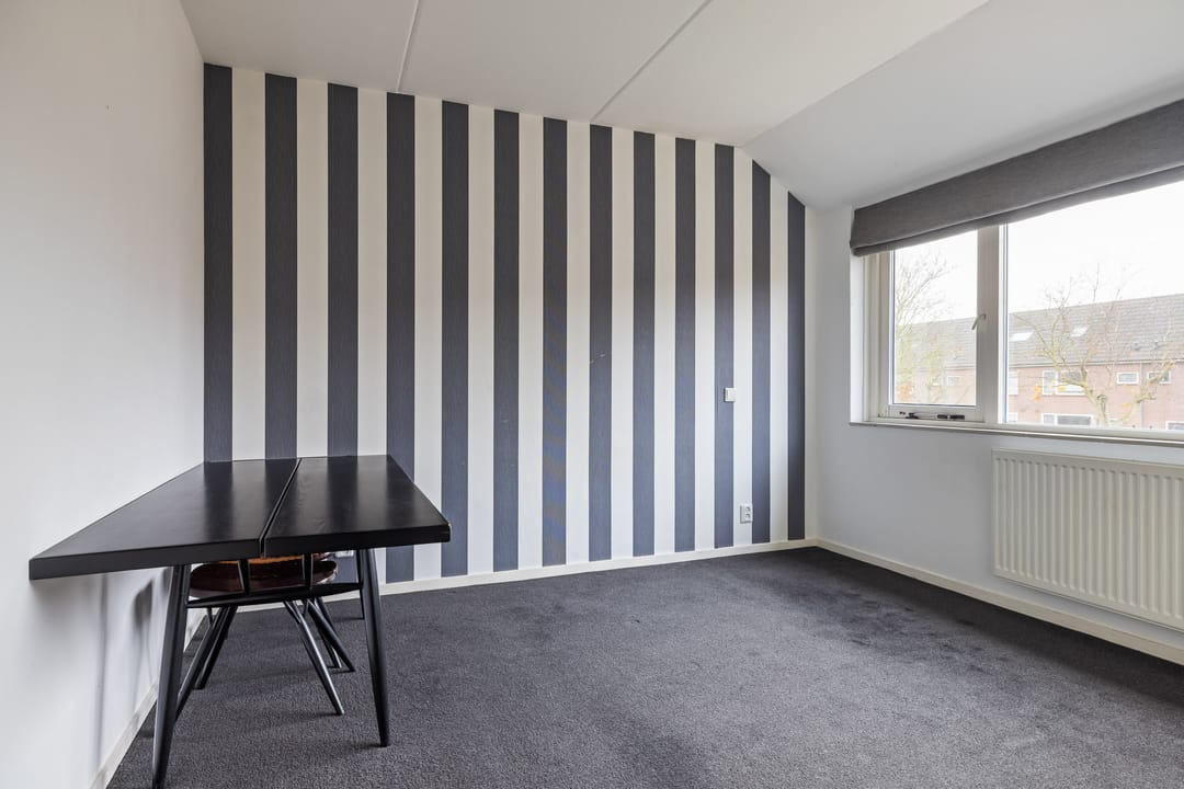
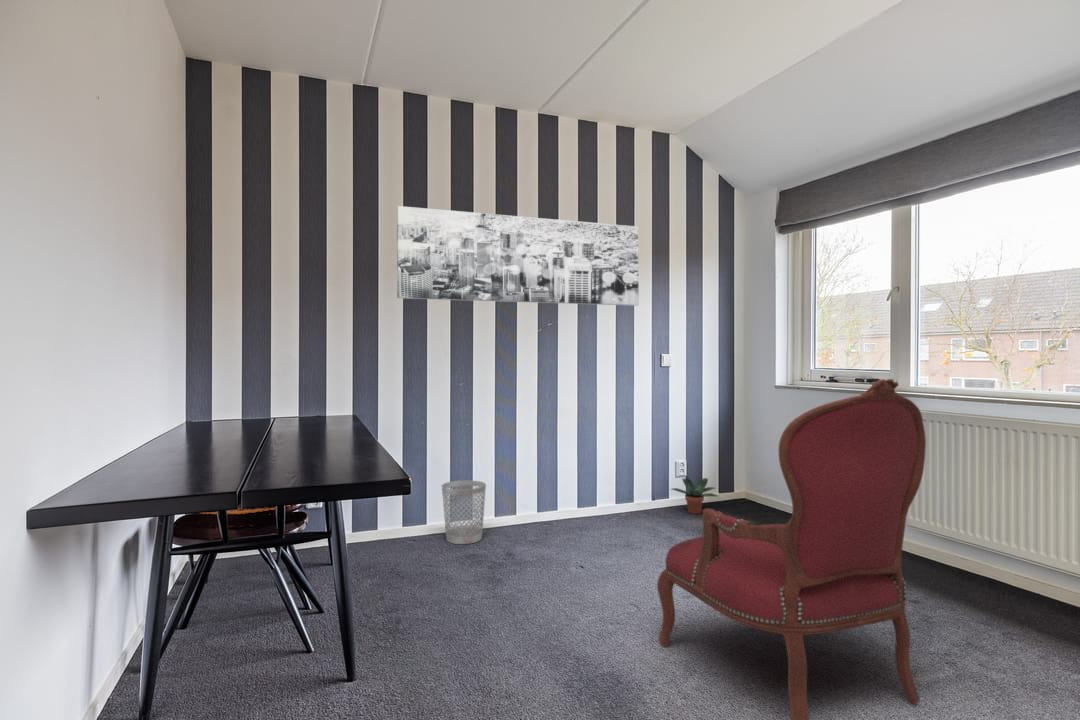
+ armchair (797, 525)
+ potted plant (695, 493)
+ wall art (526, 259)
+ wastebasket (464, 511)
